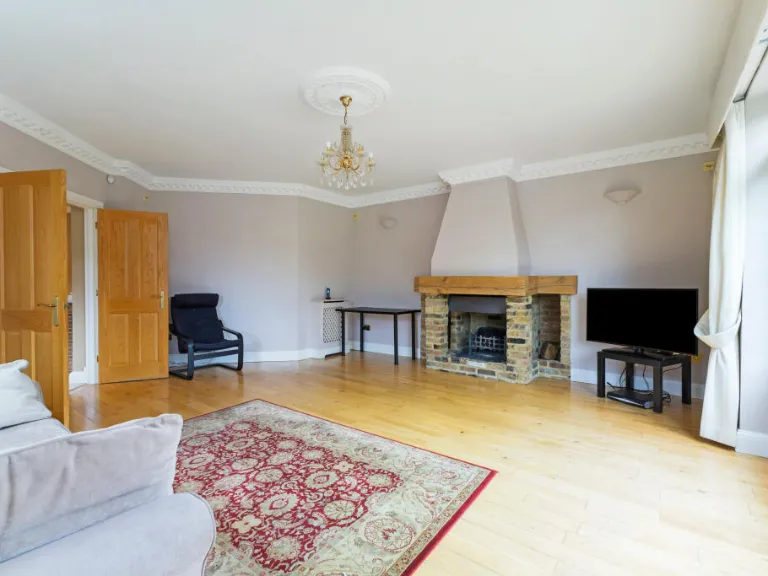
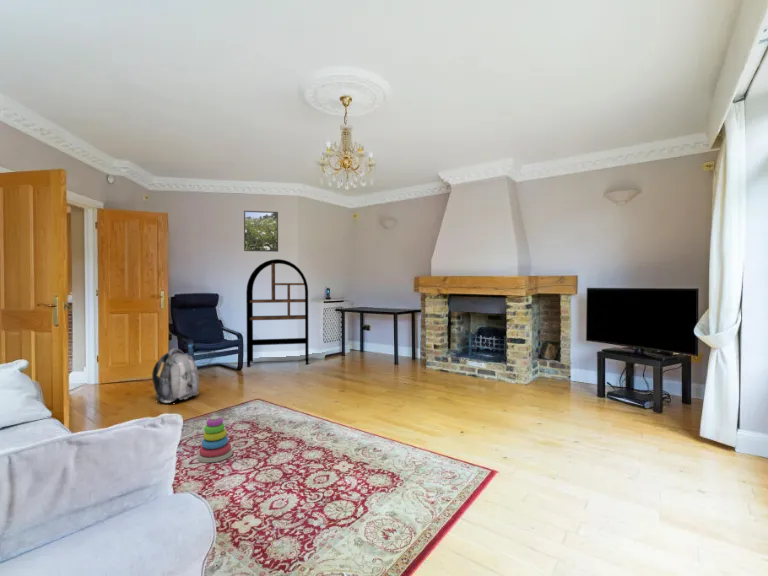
+ bookshelf (280, 315)
+ backpack (176, 373)
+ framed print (261, 231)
+ stacking toy (215, 436)
